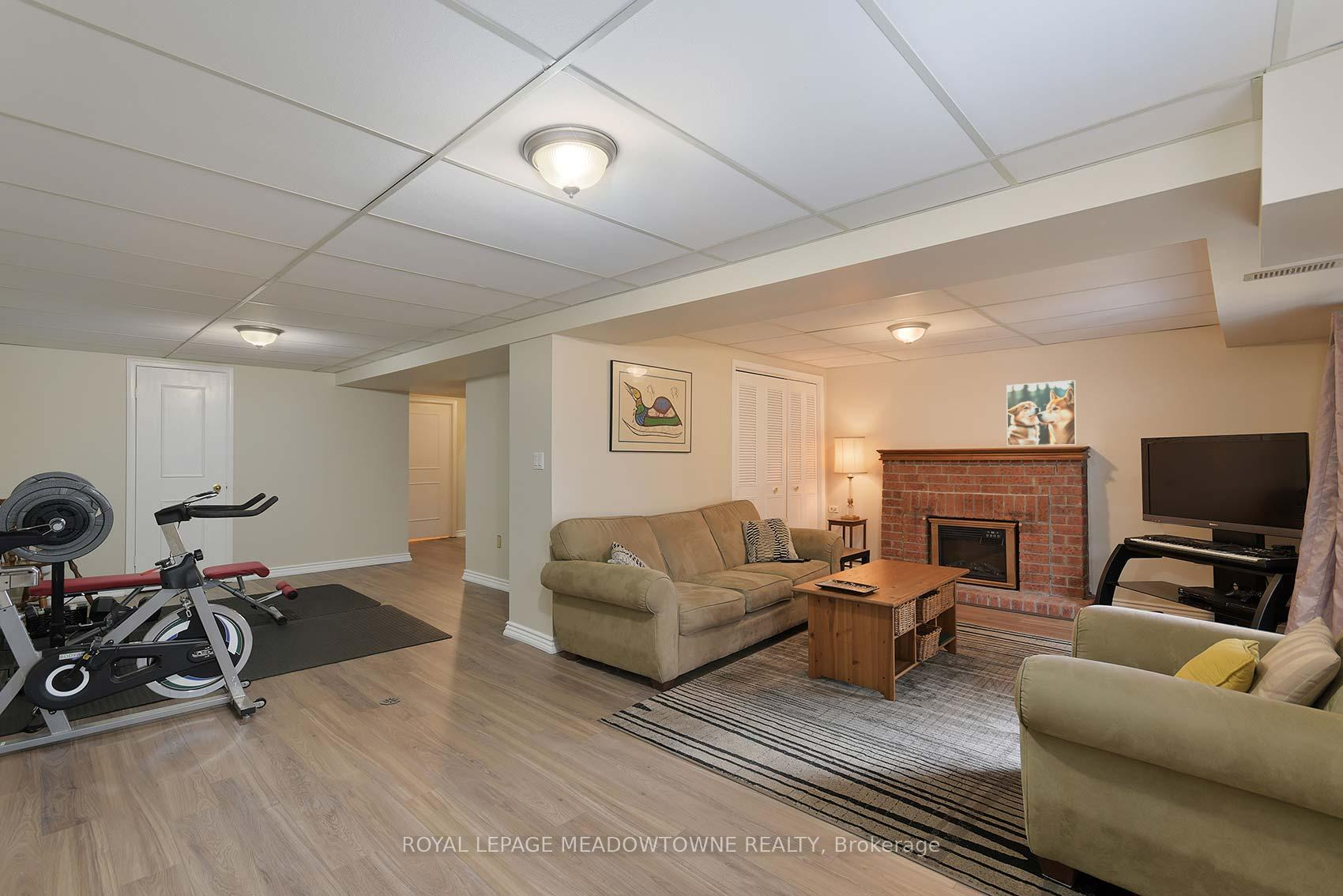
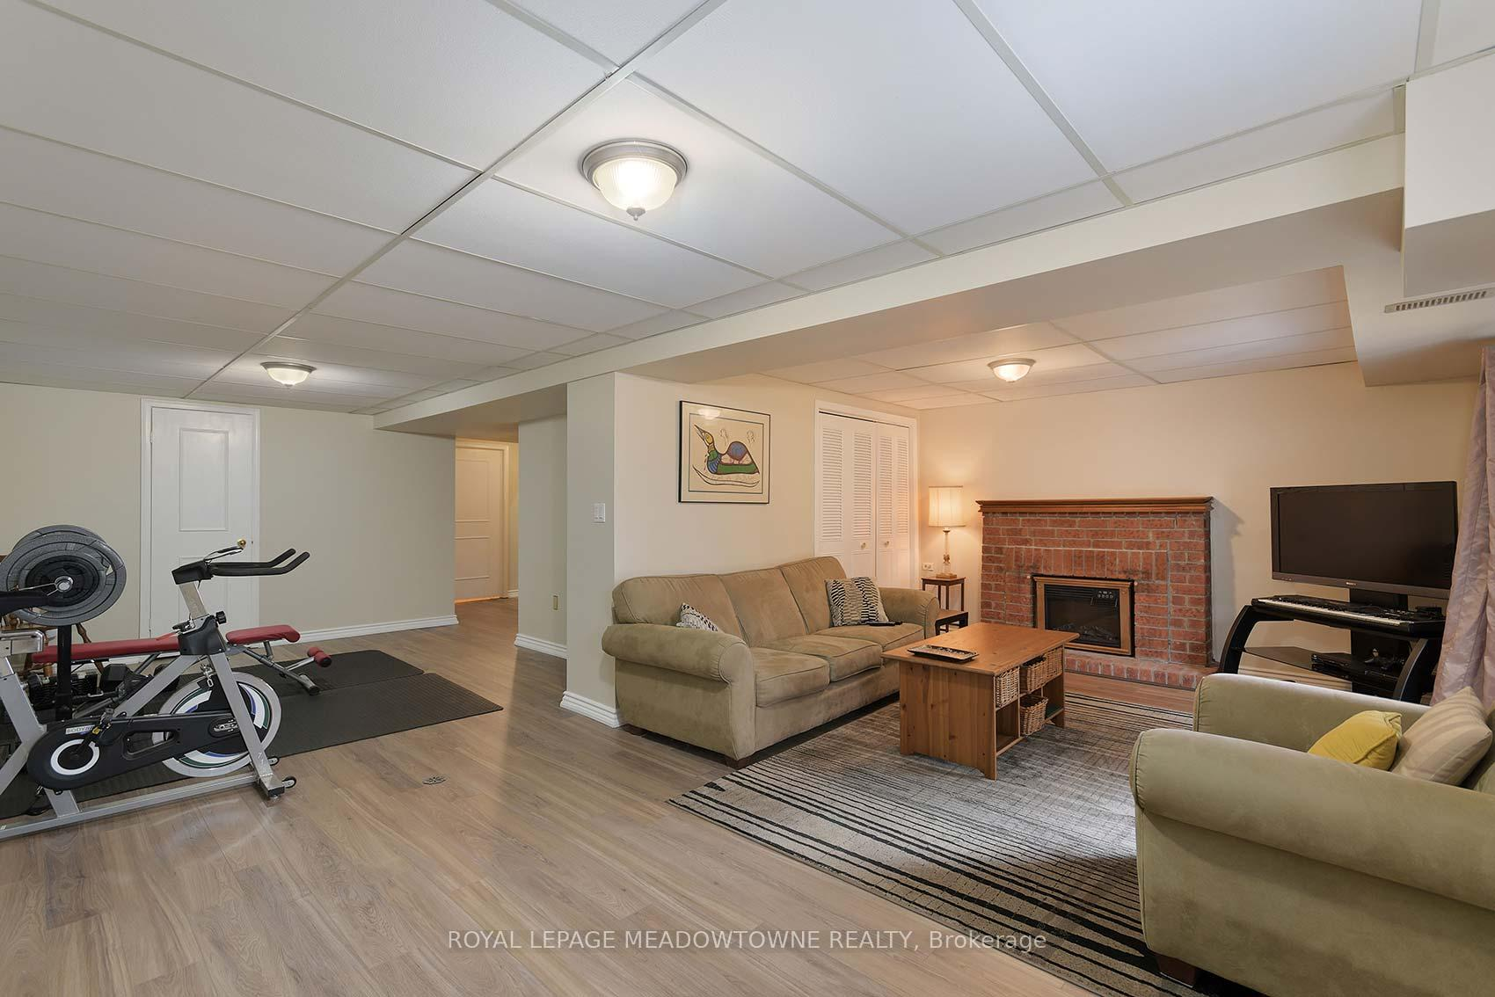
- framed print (1040, 414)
